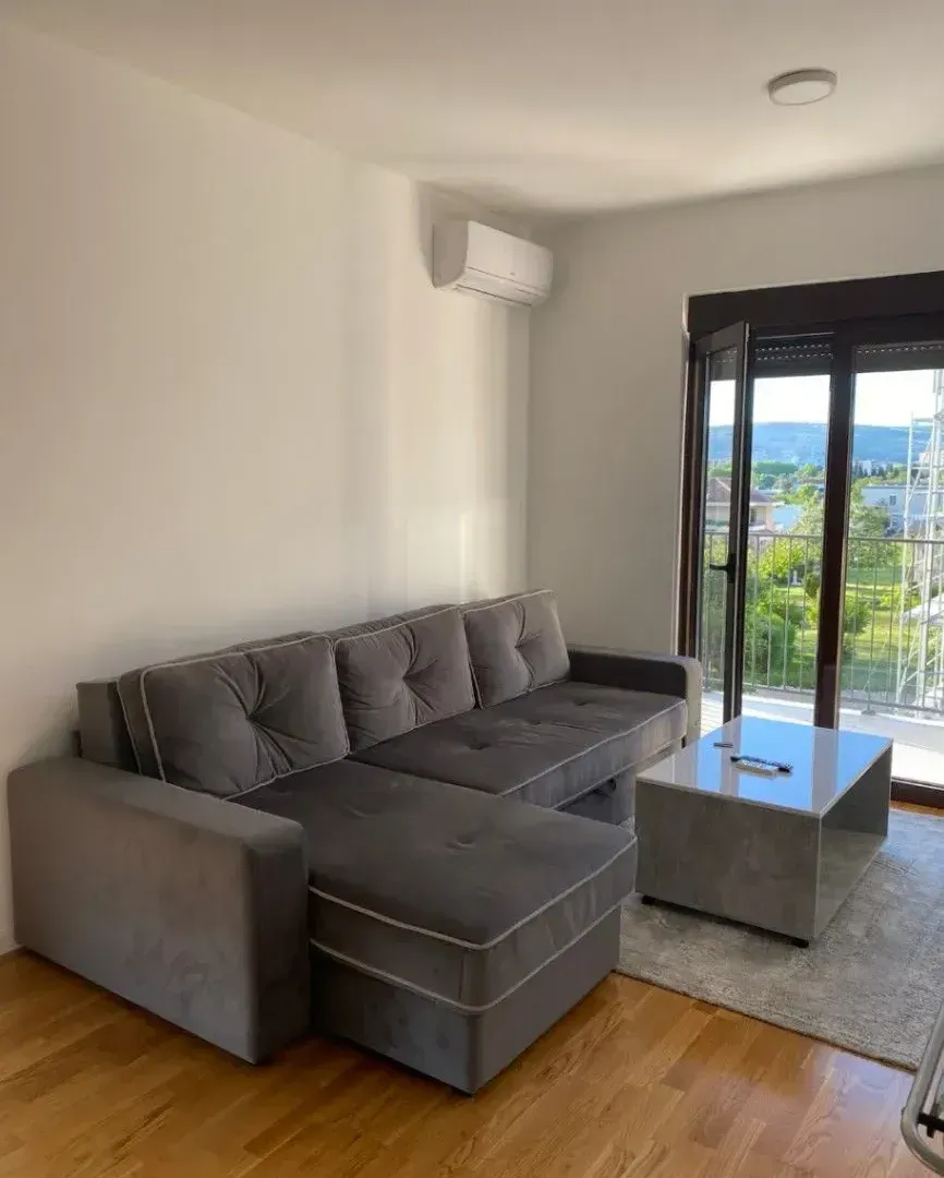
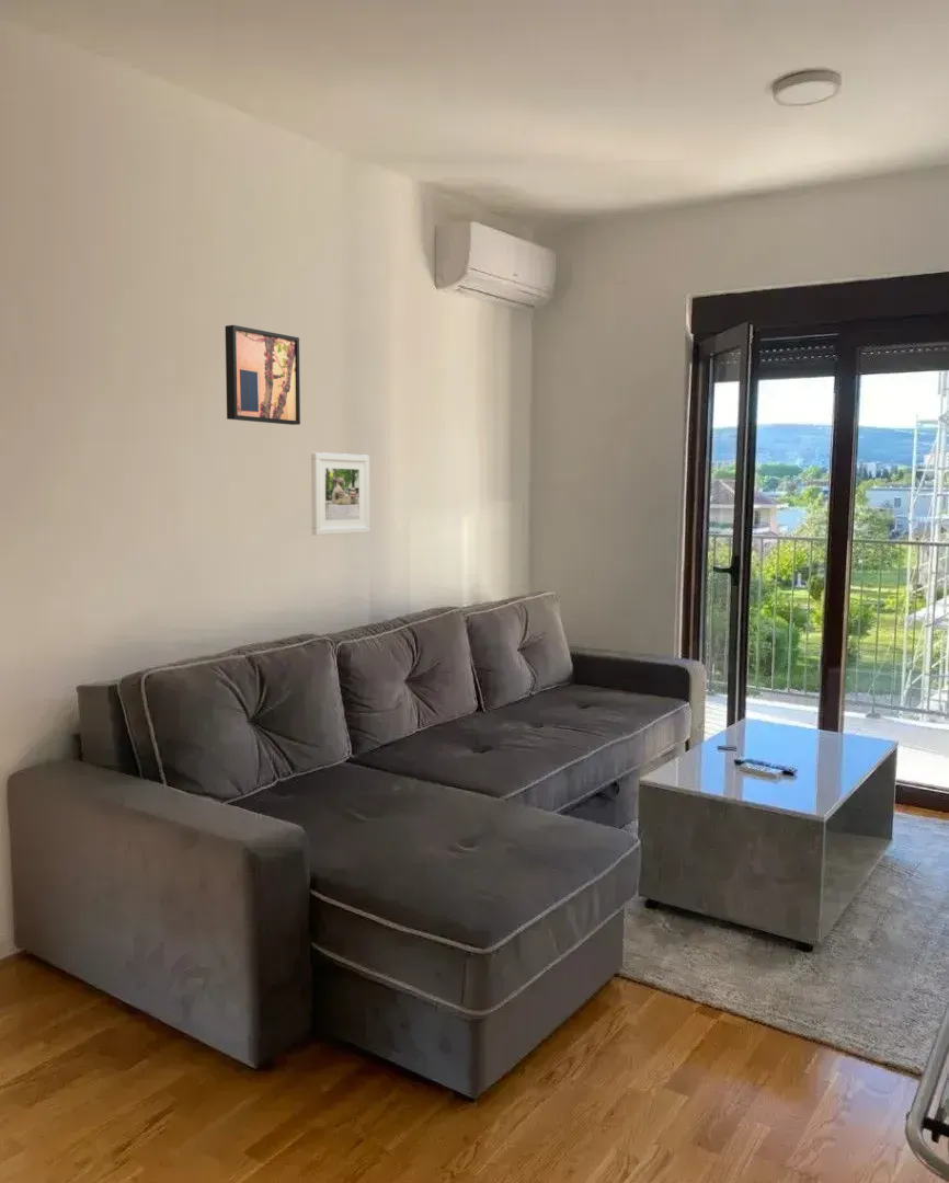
+ wall art (264, 377)
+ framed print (341, 494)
